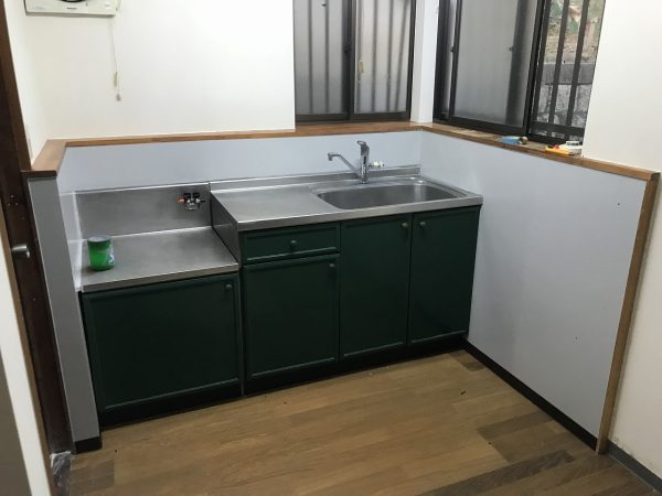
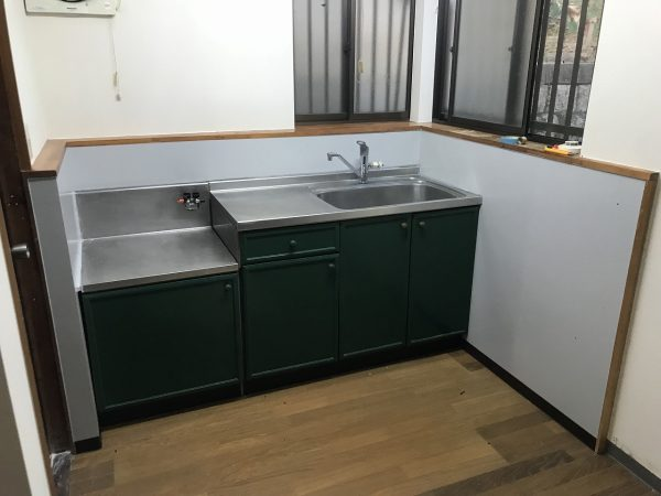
- beverage can (100, 252)
